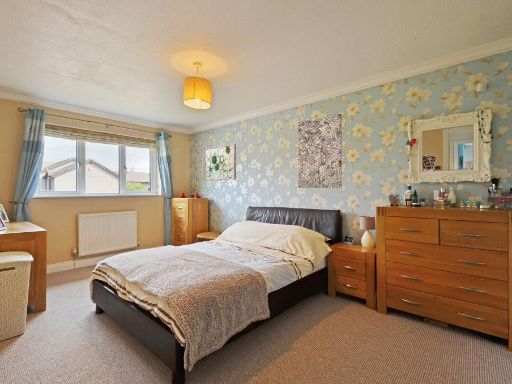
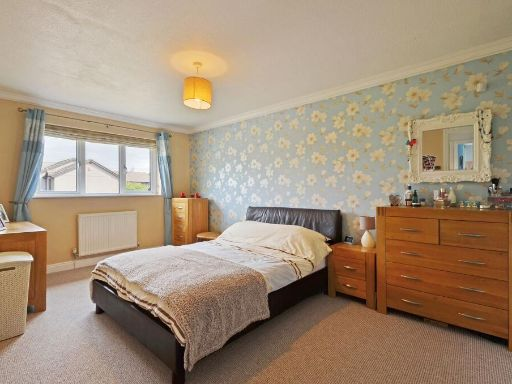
- wall art (218, 163)
- wall art (318, 153)
